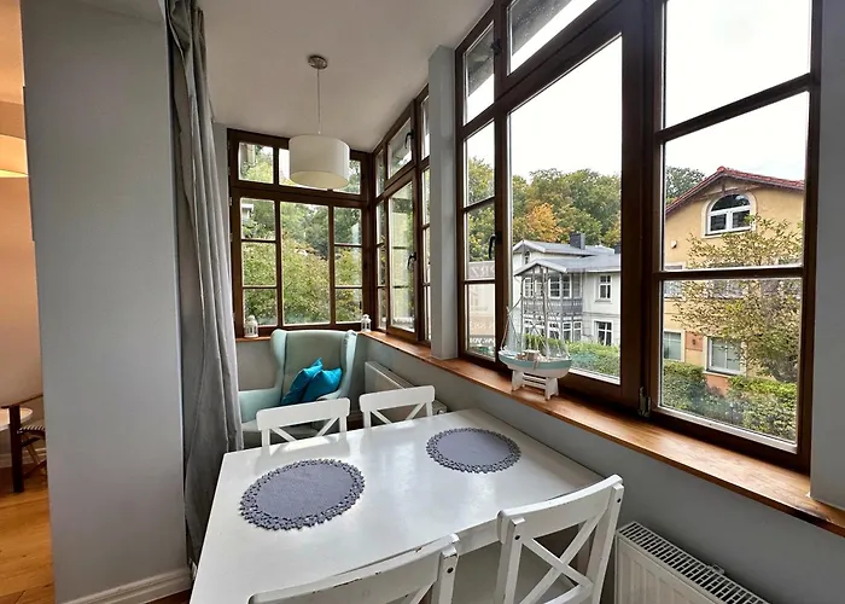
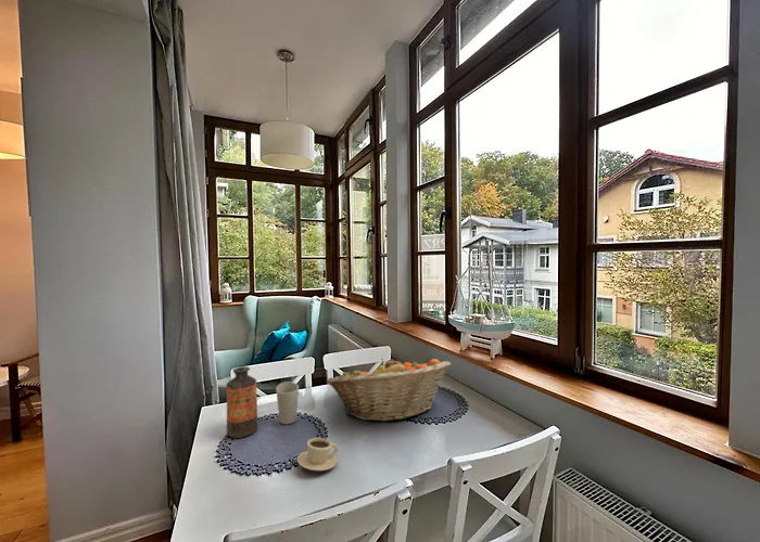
+ bottle (241, 399)
+ cup (318, 452)
+ cup (288, 402)
+ fruit basket (390, 382)
